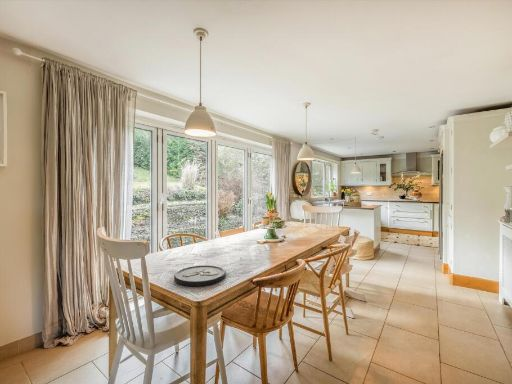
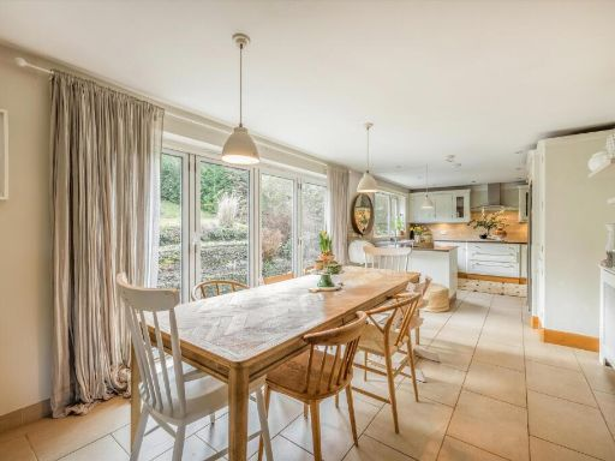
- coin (200, 274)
